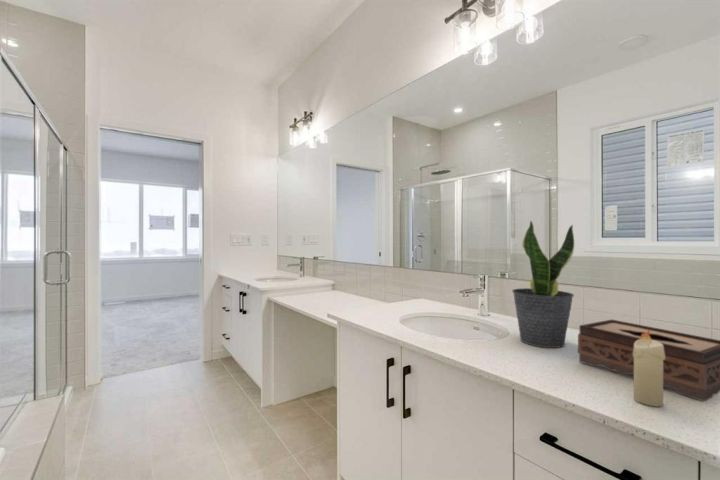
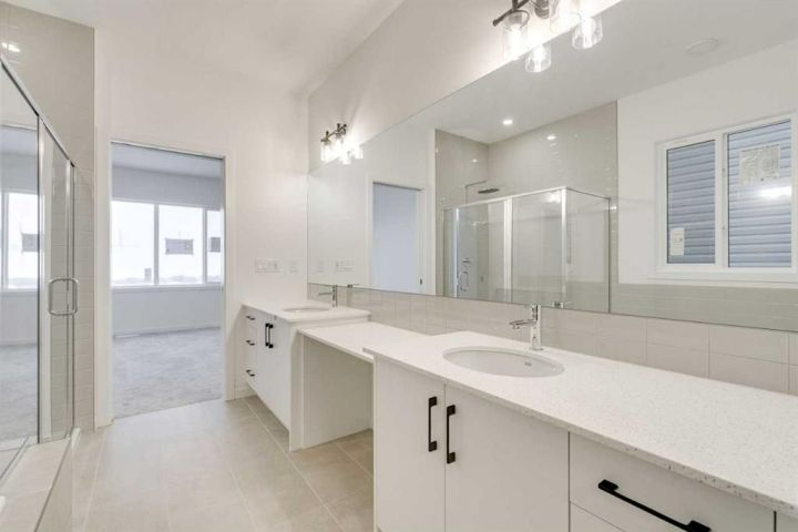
- potted plant (541, 281)
- tissue box (653, 340)
- candle (648, 365)
